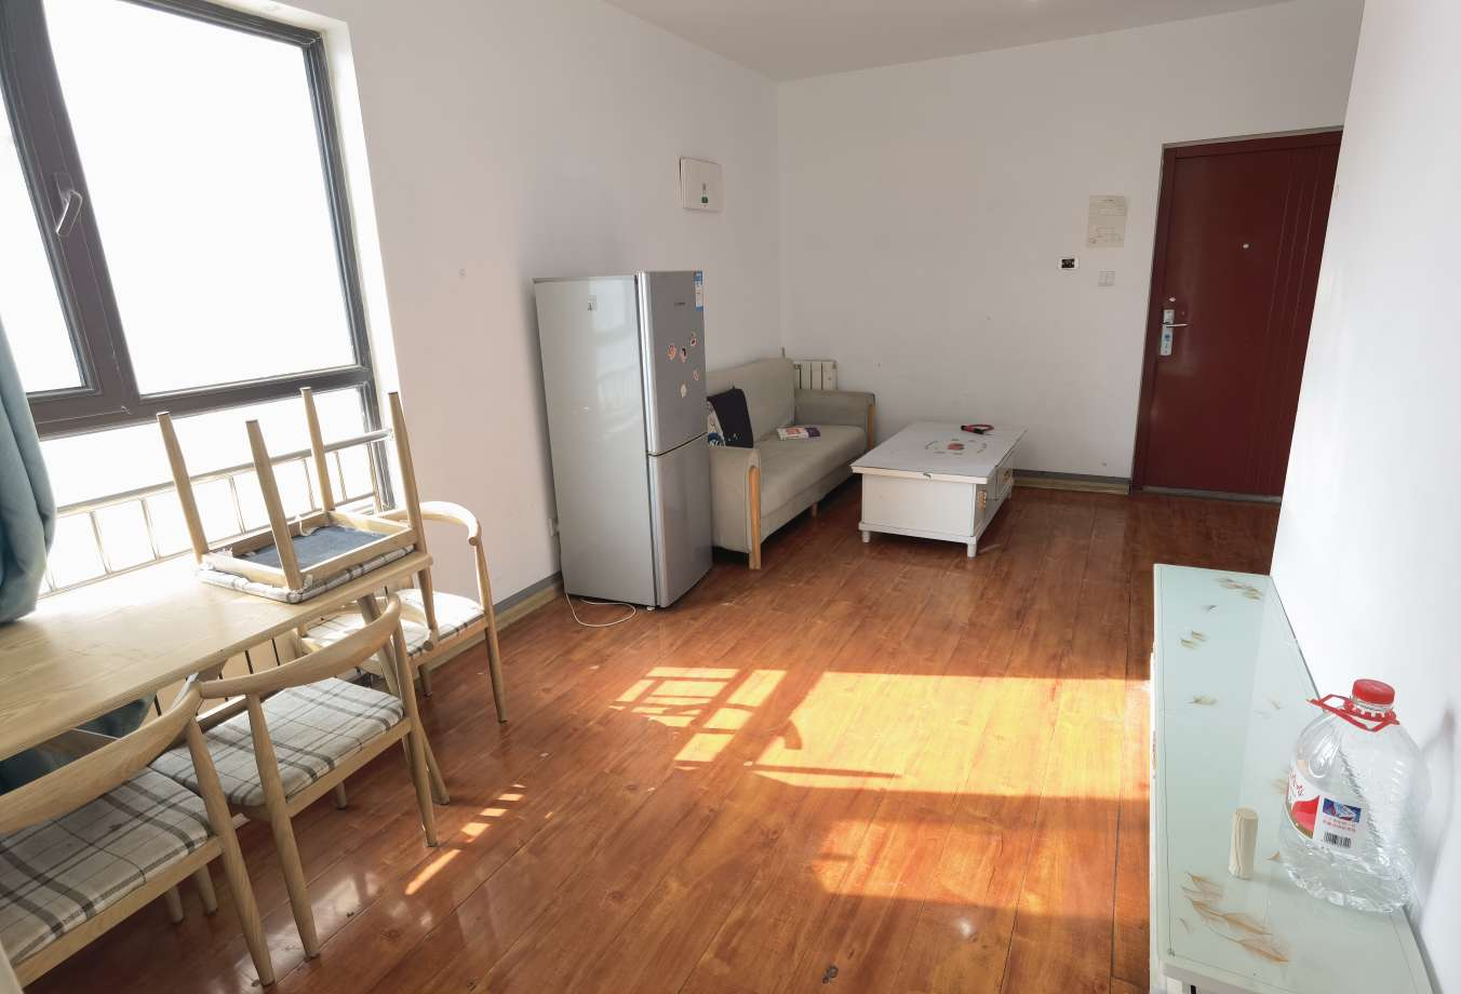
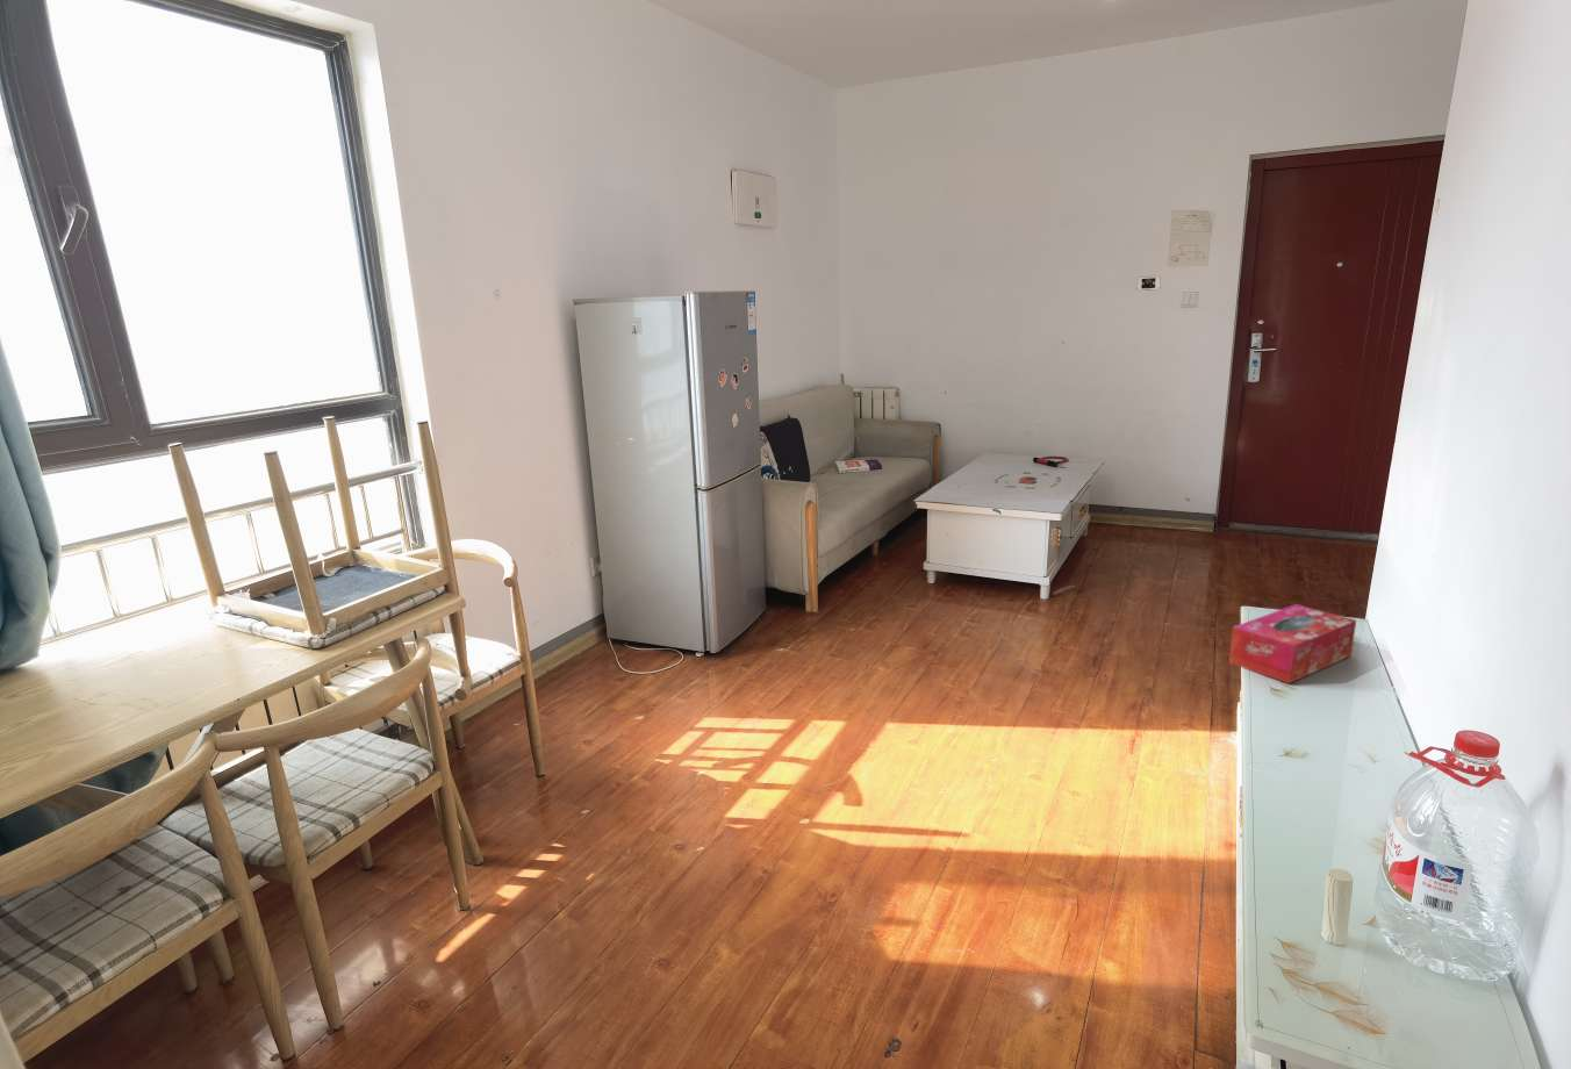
+ tissue box (1292, 642)
